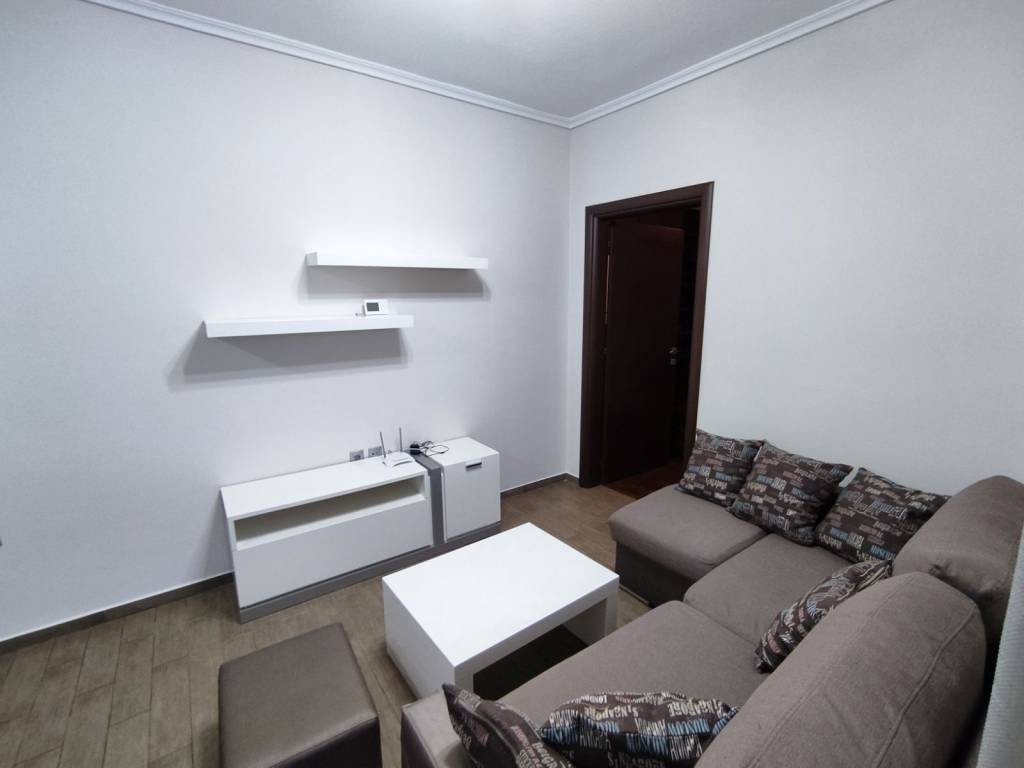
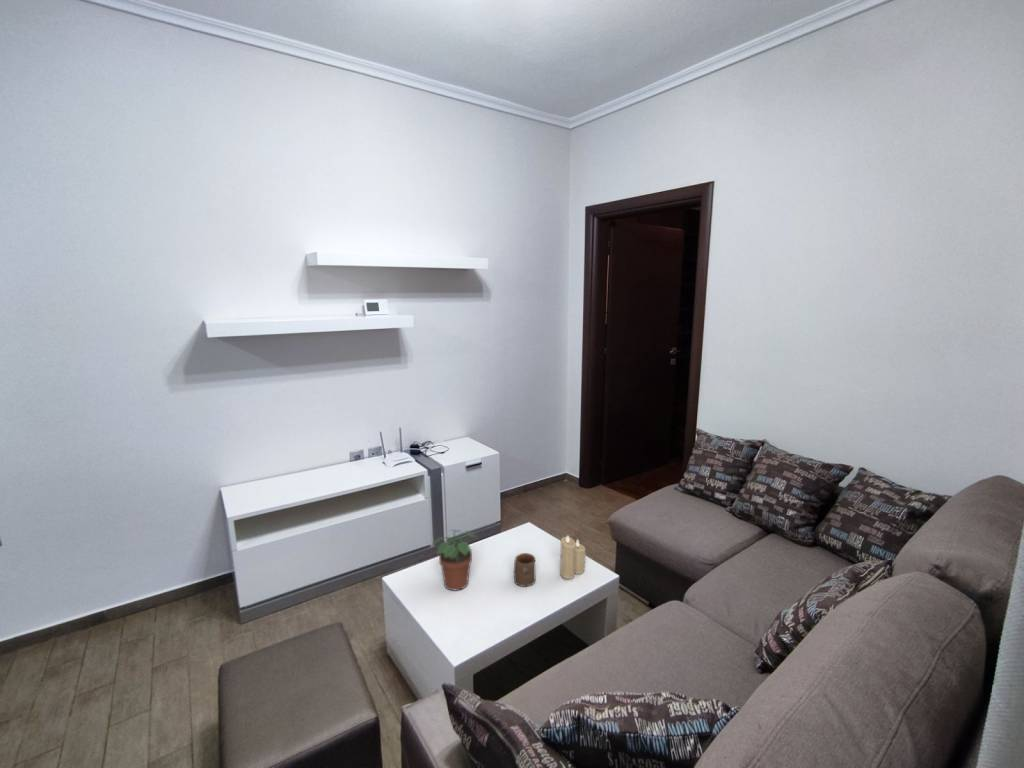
+ potted plant (454, 559)
+ cup (524, 569)
+ candle (573, 553)
